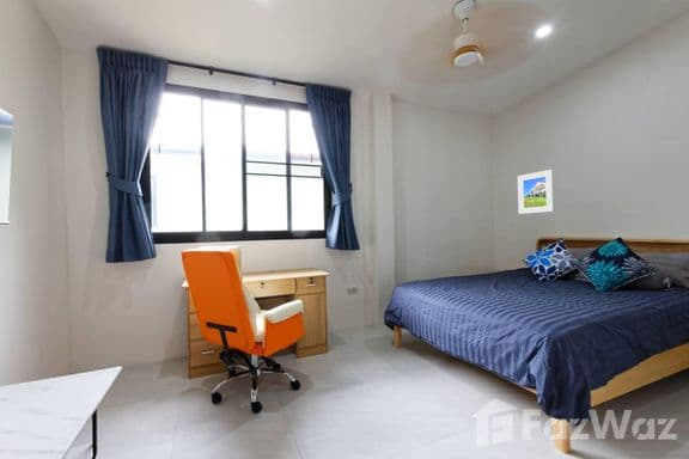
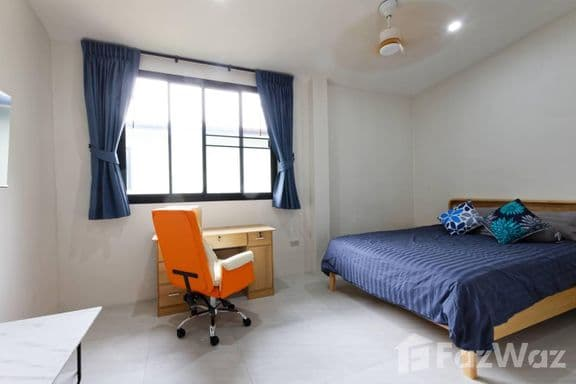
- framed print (533, 192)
